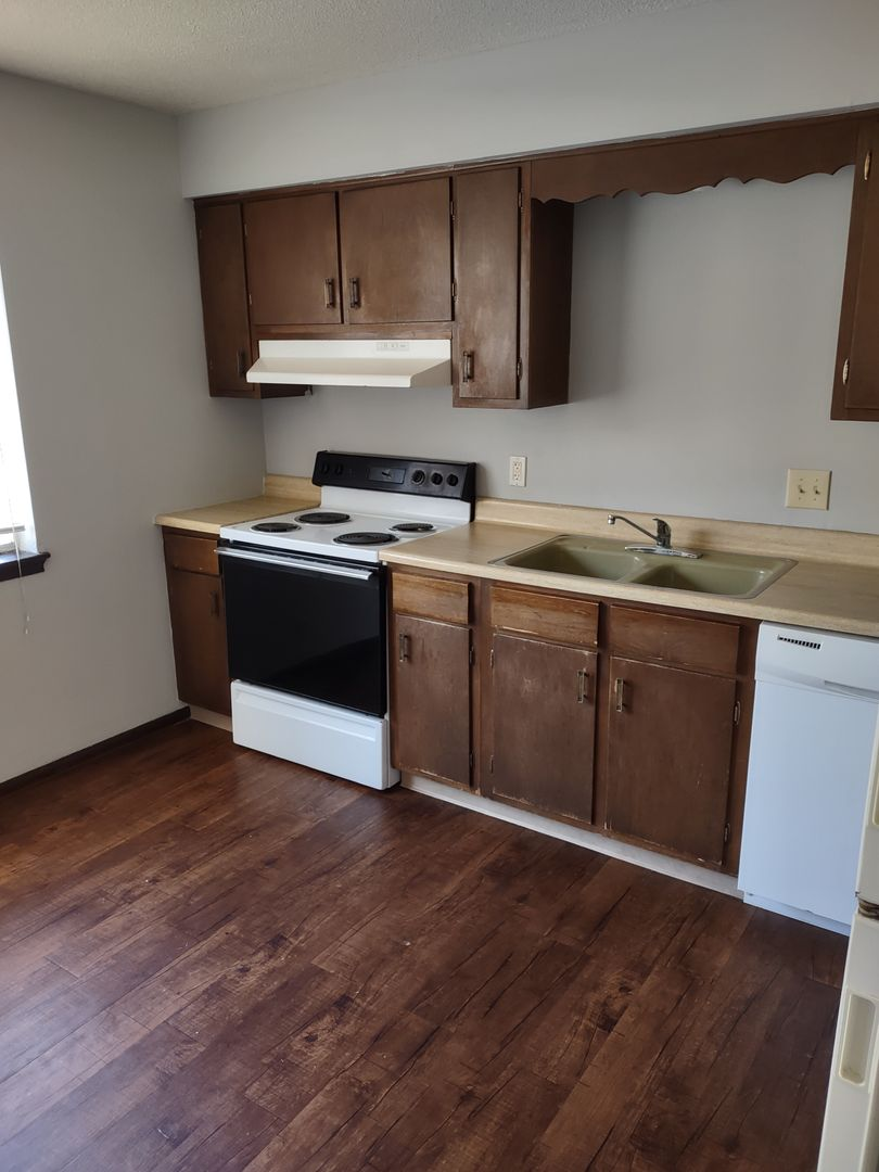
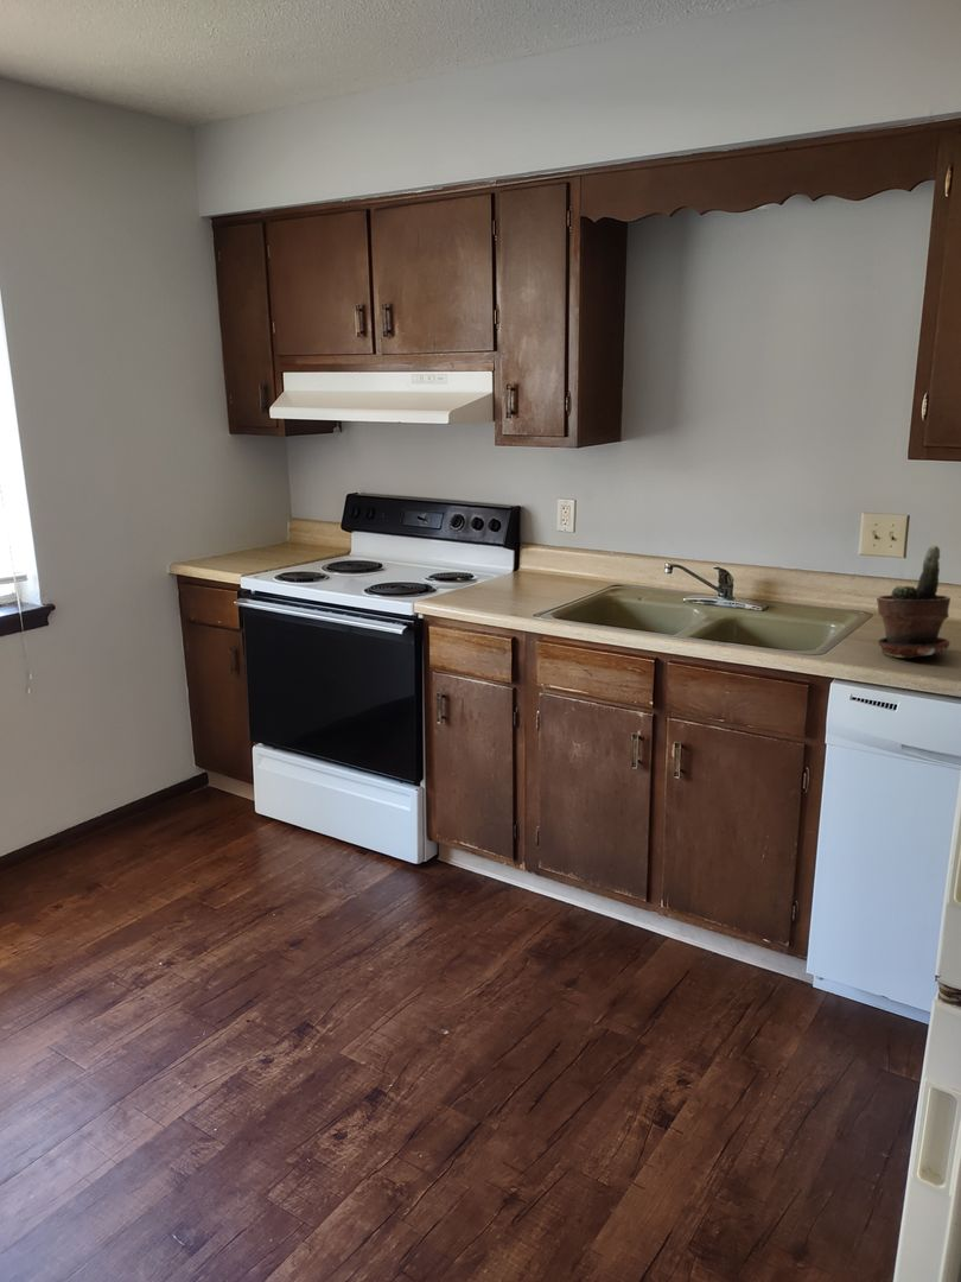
+ potted plant (915, 602)
